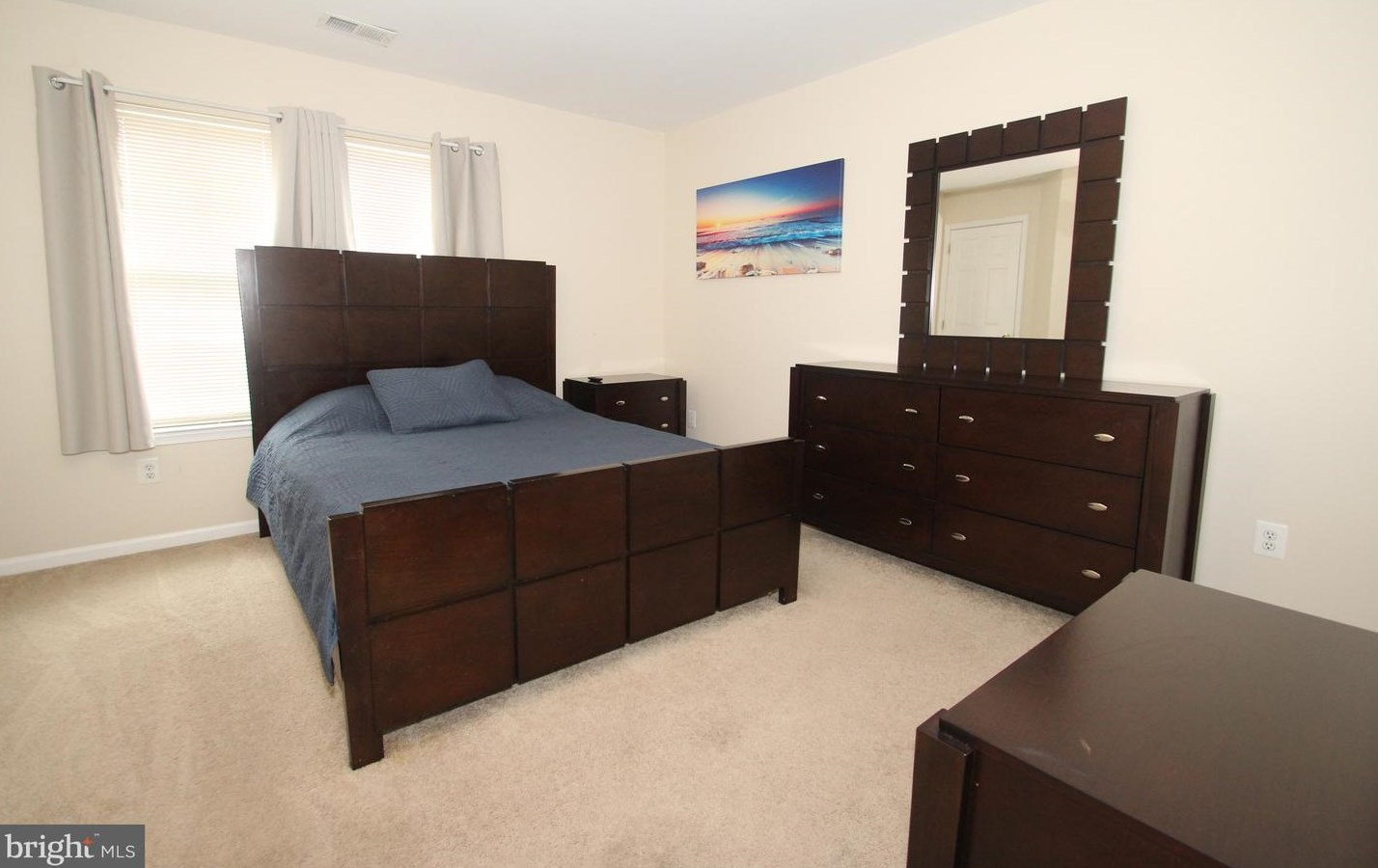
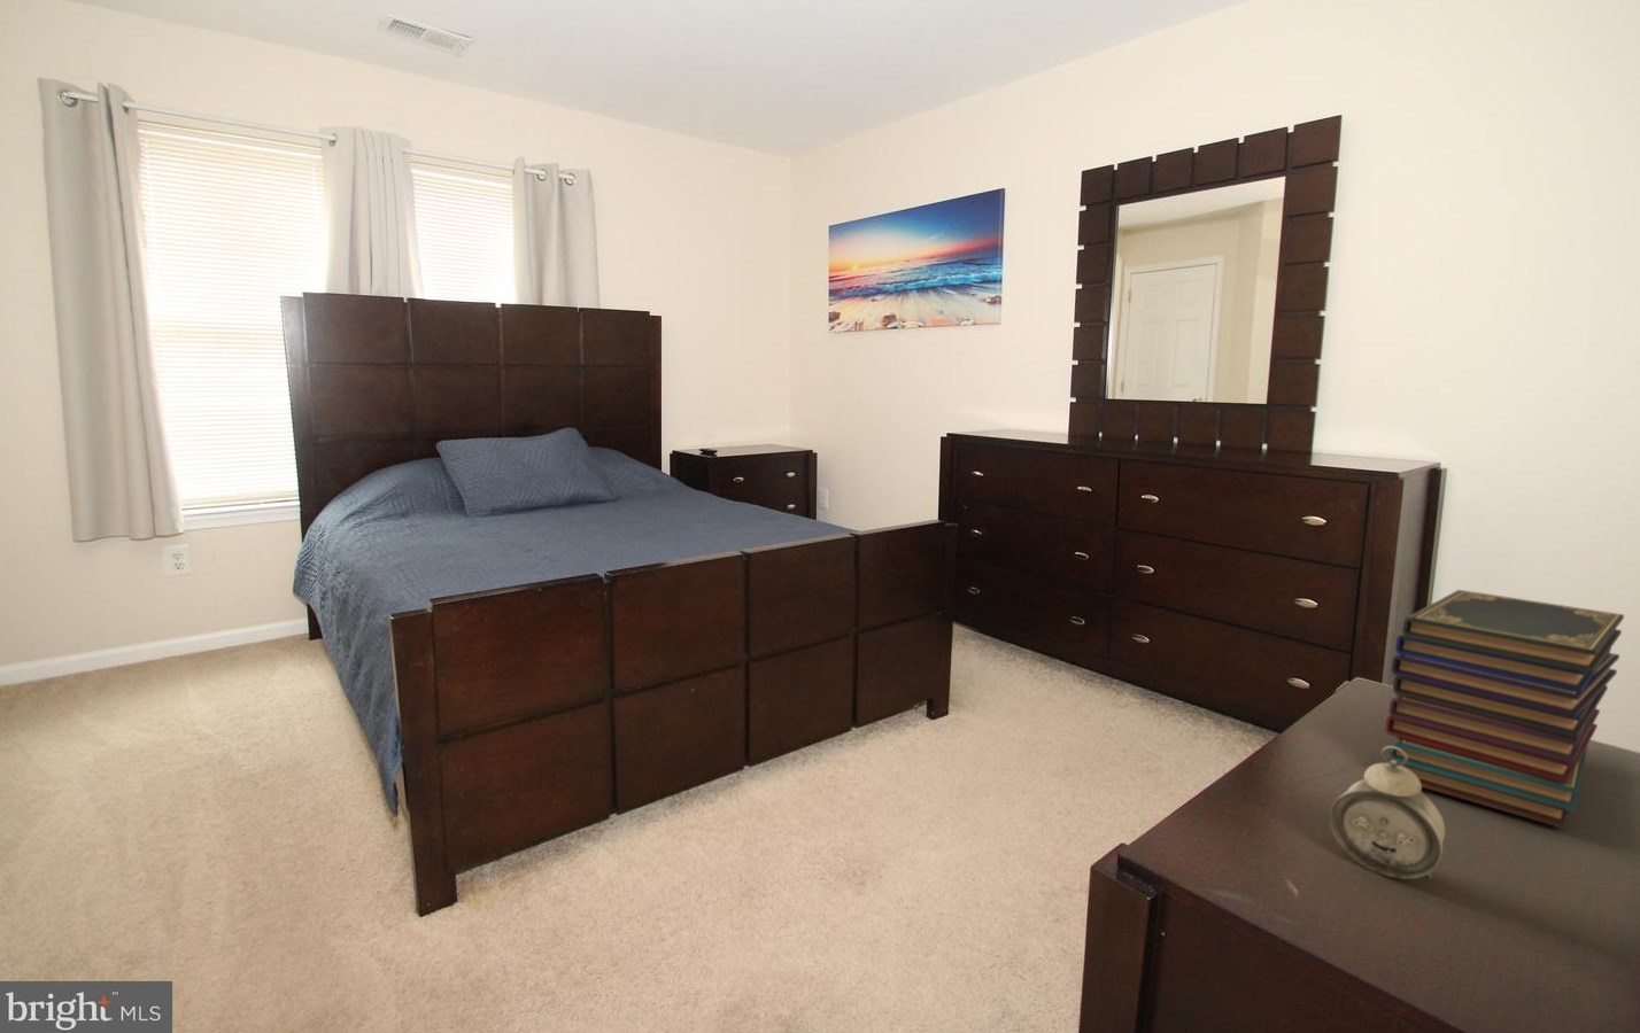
+ alarm clock (1390, 807)
+ book stack (1501, 694)
